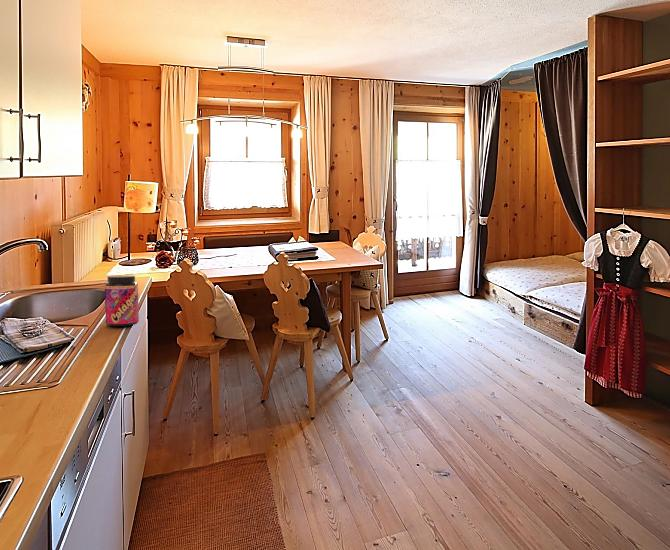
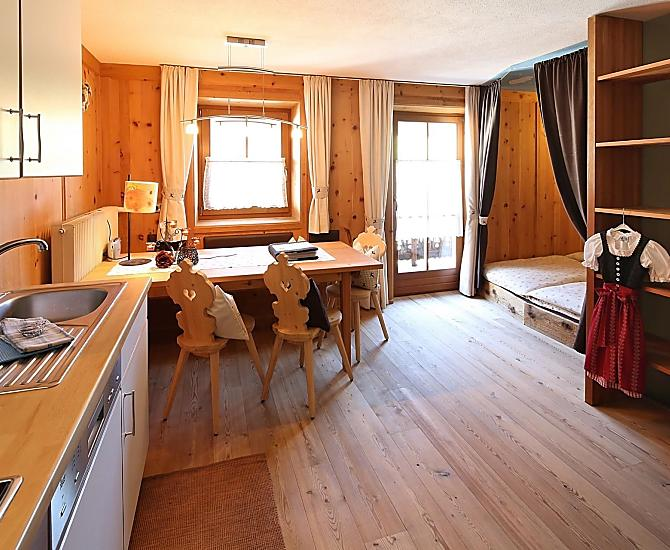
- jar (121, 300)
